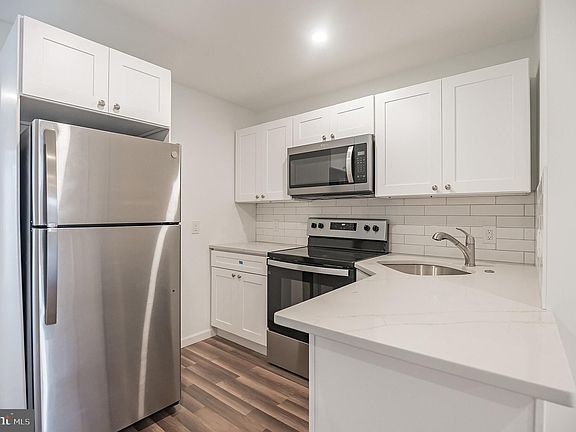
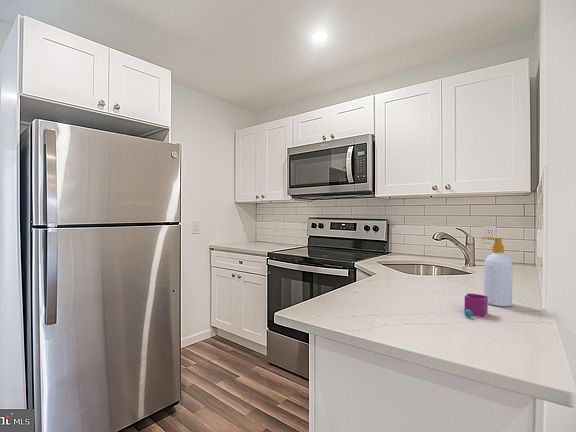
+ cup (474, 306)
+ soap bottle (496, 270)
